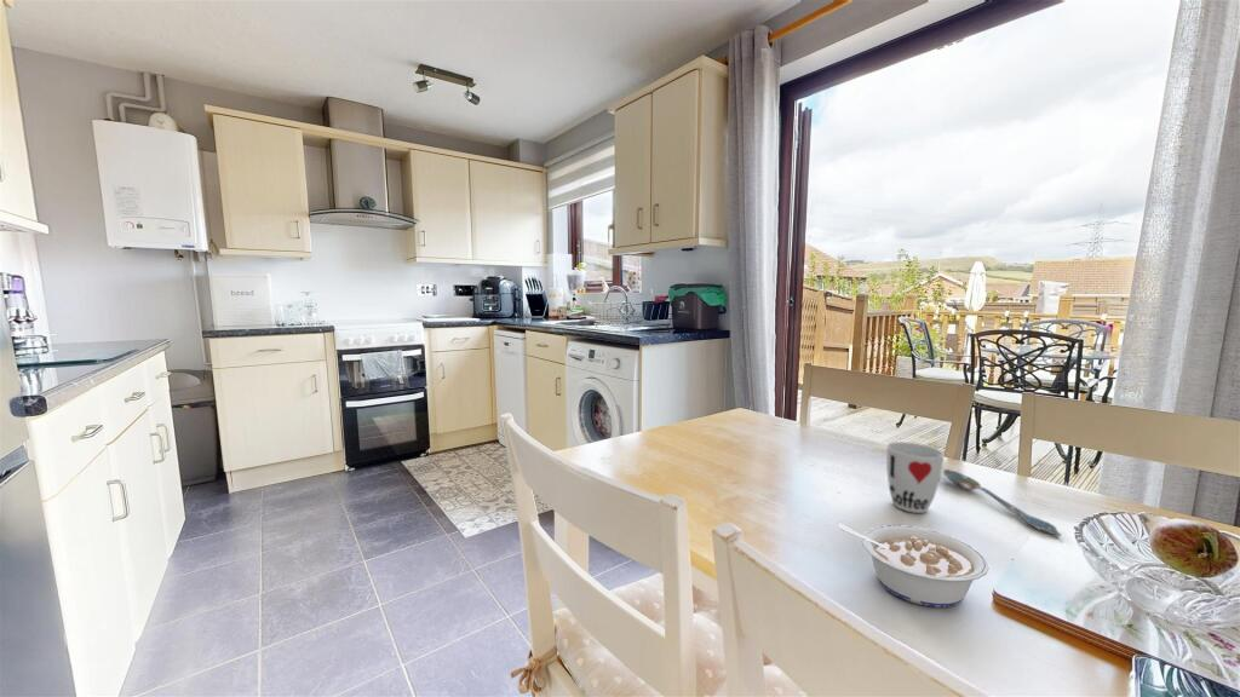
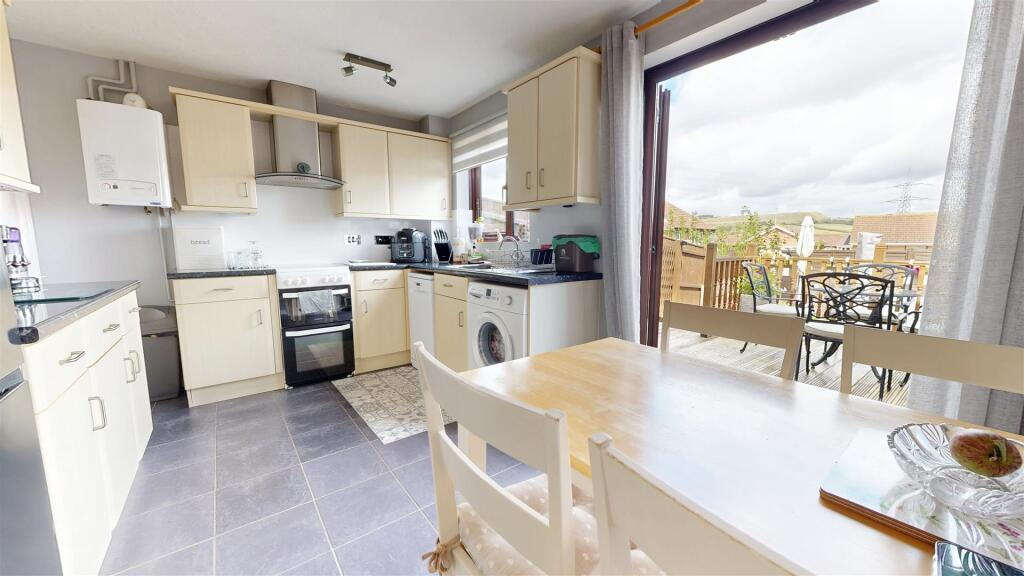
- cup (912, 477)
- spoon (994, 497)
- legume (917, 564)
